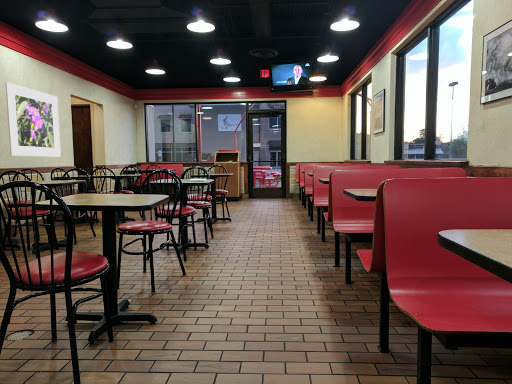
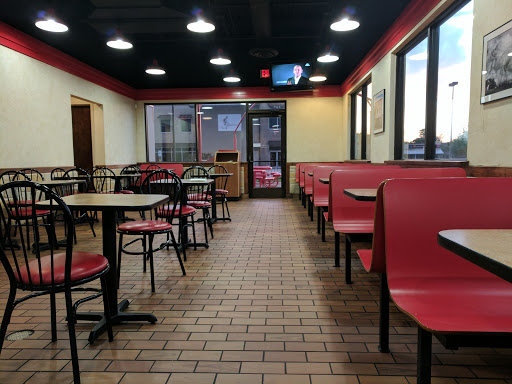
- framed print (36, 123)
